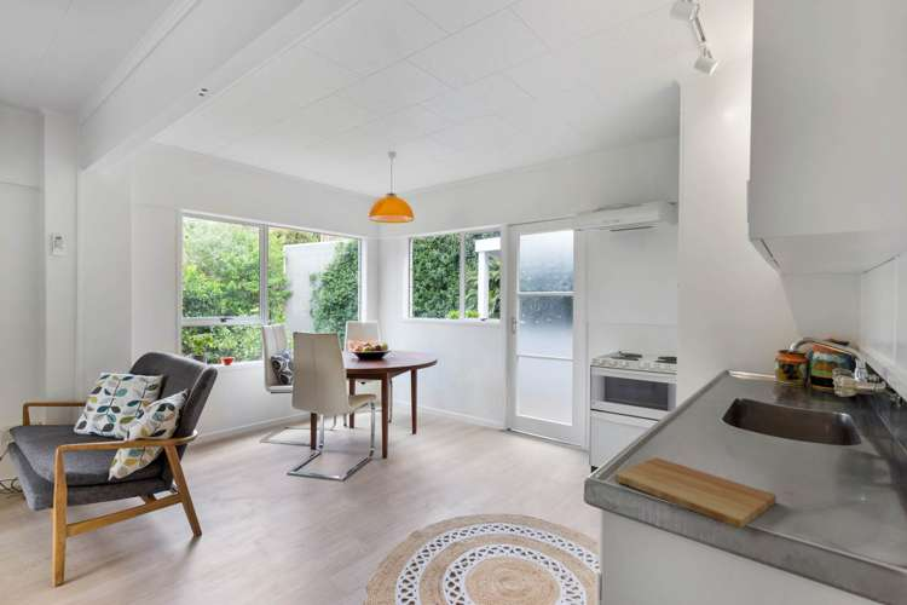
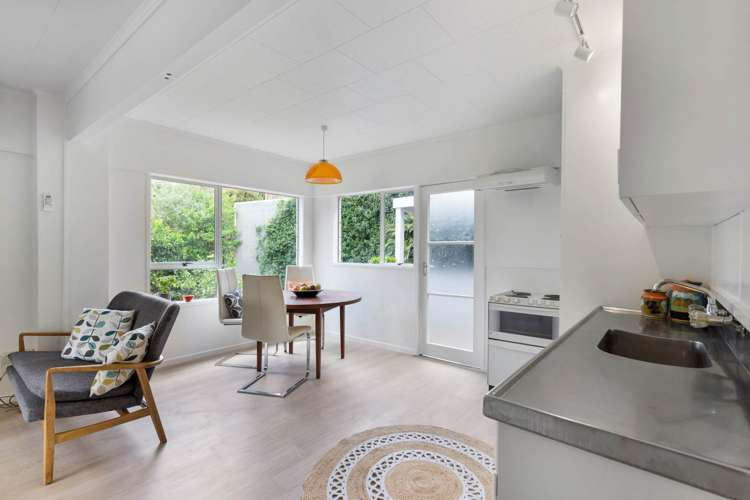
- cutting board (691, 486)
